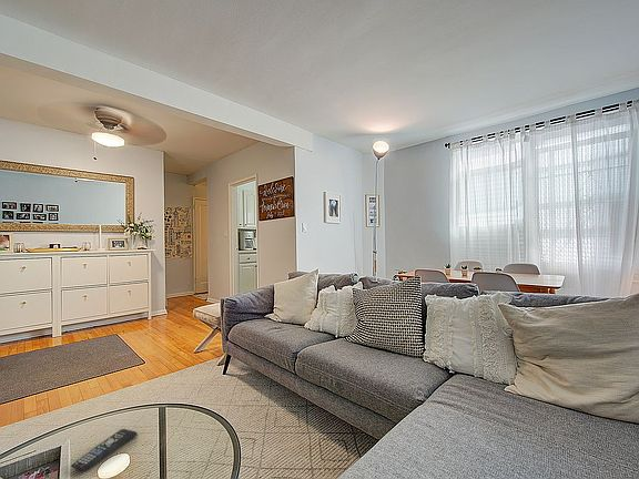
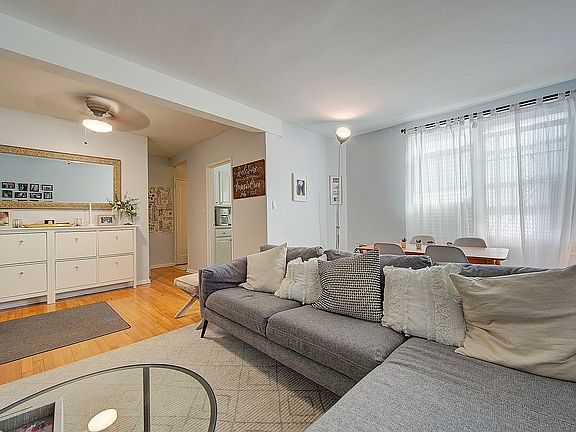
- remote control (106, 447)
